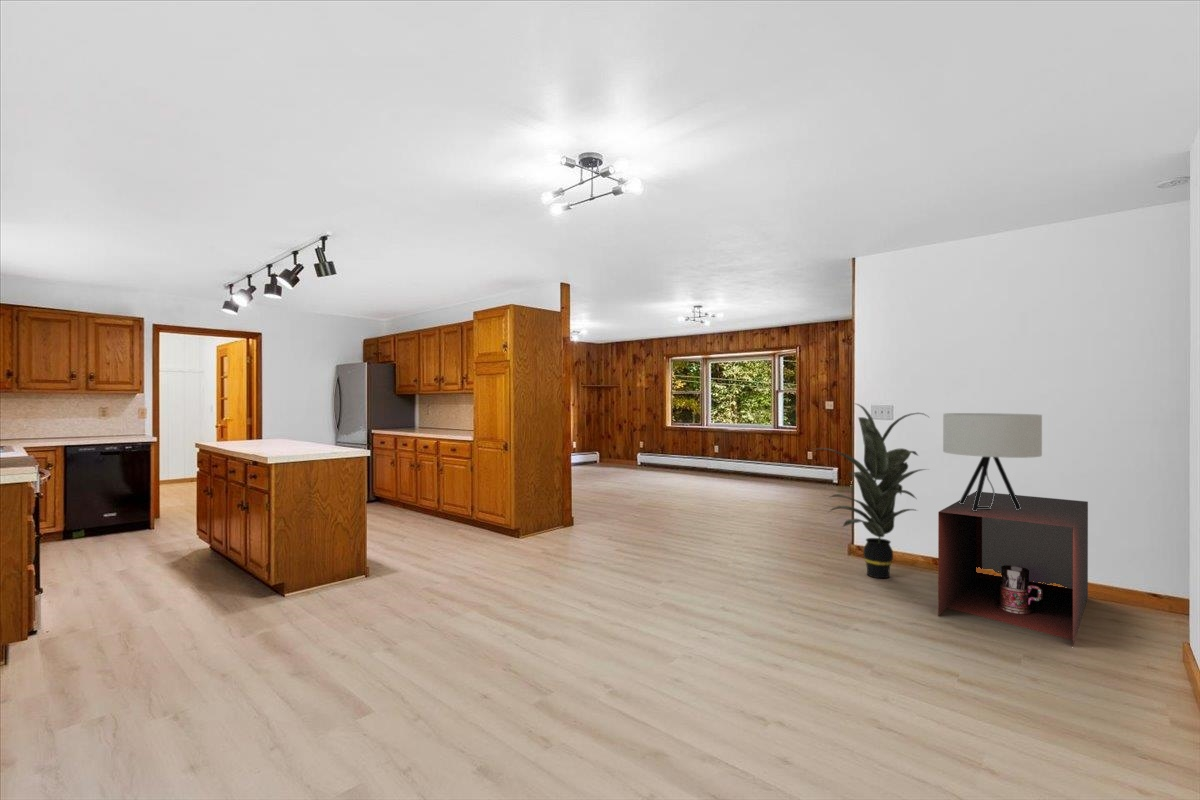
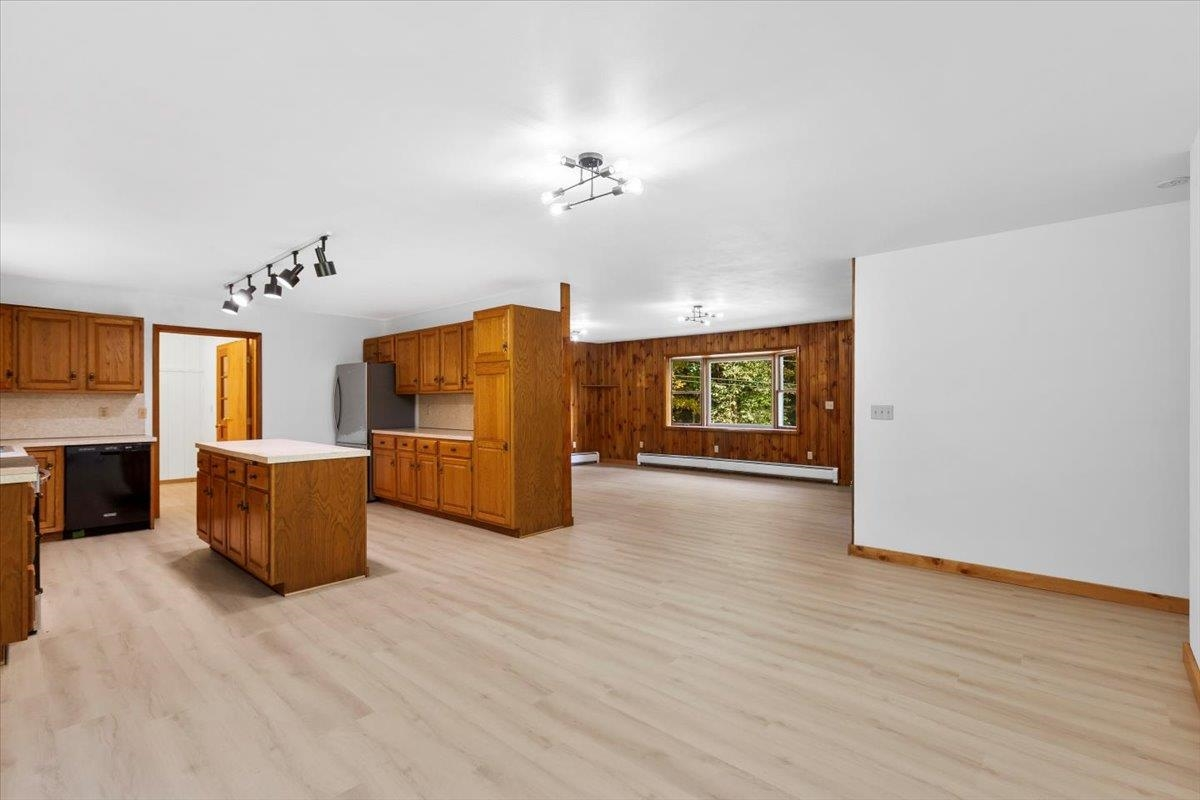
- table lamp (989, 460)
- indoor plant (873, 488)
- storage cabinet (1016, 556)
